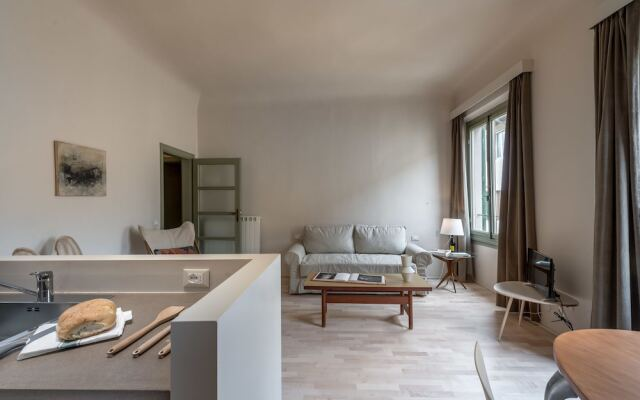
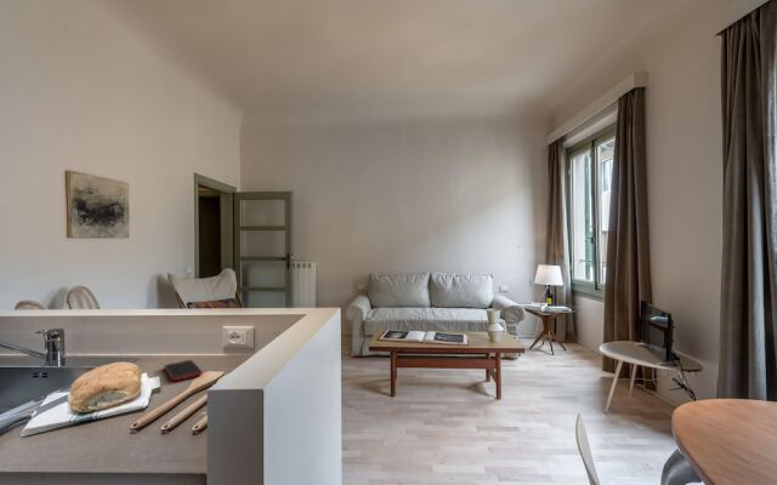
+ cell phone (182, 370)
